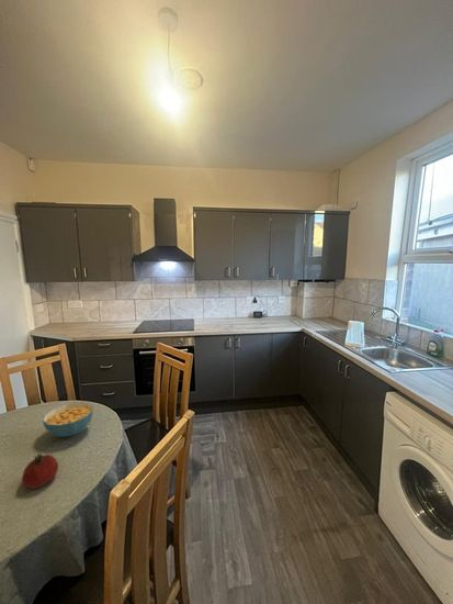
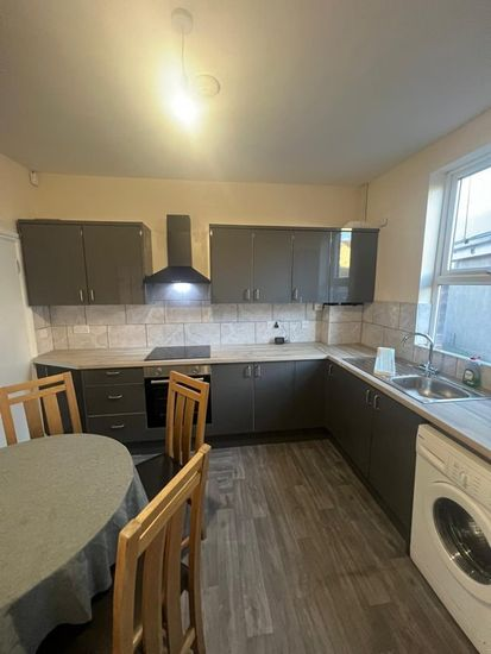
- fruit (39, 467)
- cereal bowl (69, 422)
